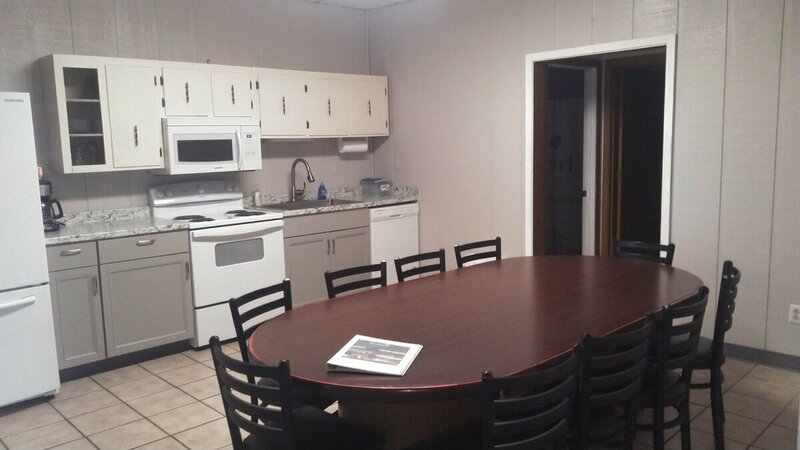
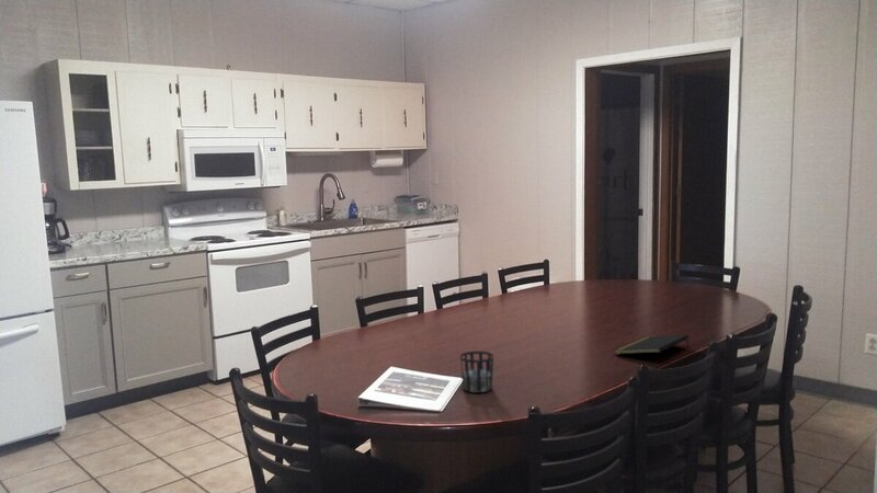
+ cup (477, 371)
+ notepad (651, 344)
